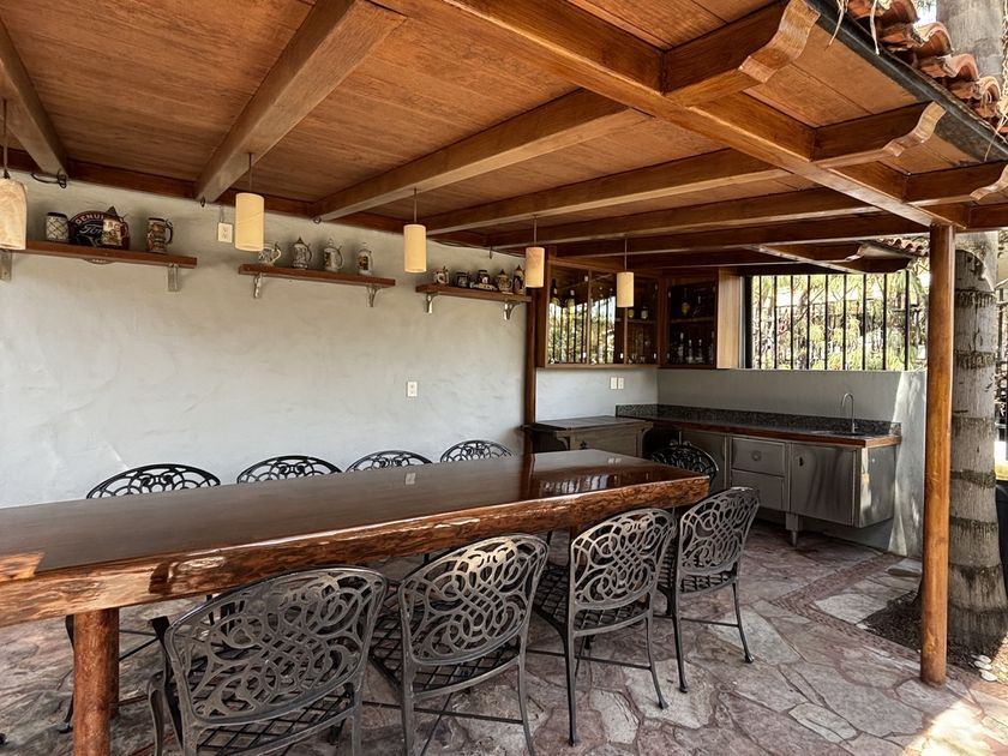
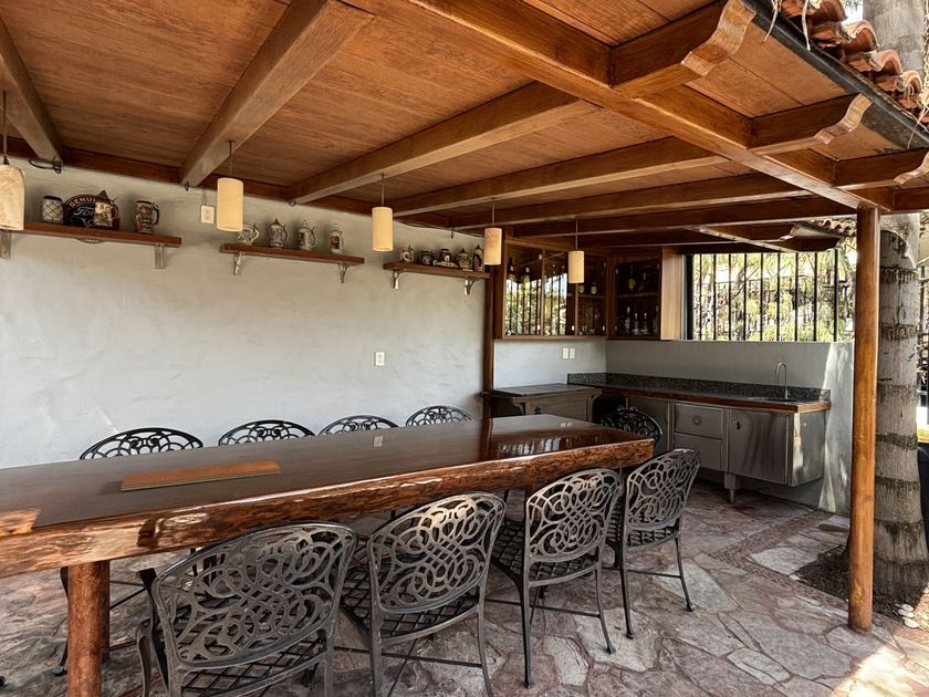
+ chopping board (205, 474)
